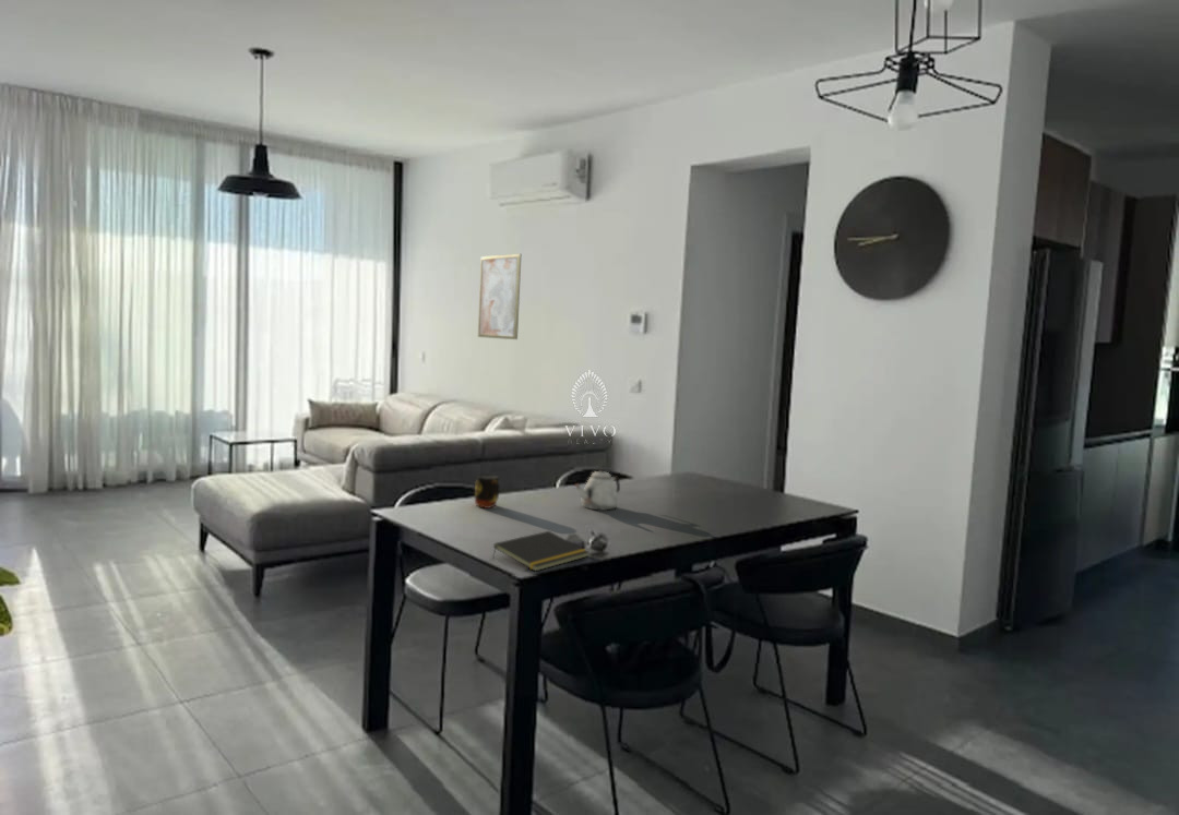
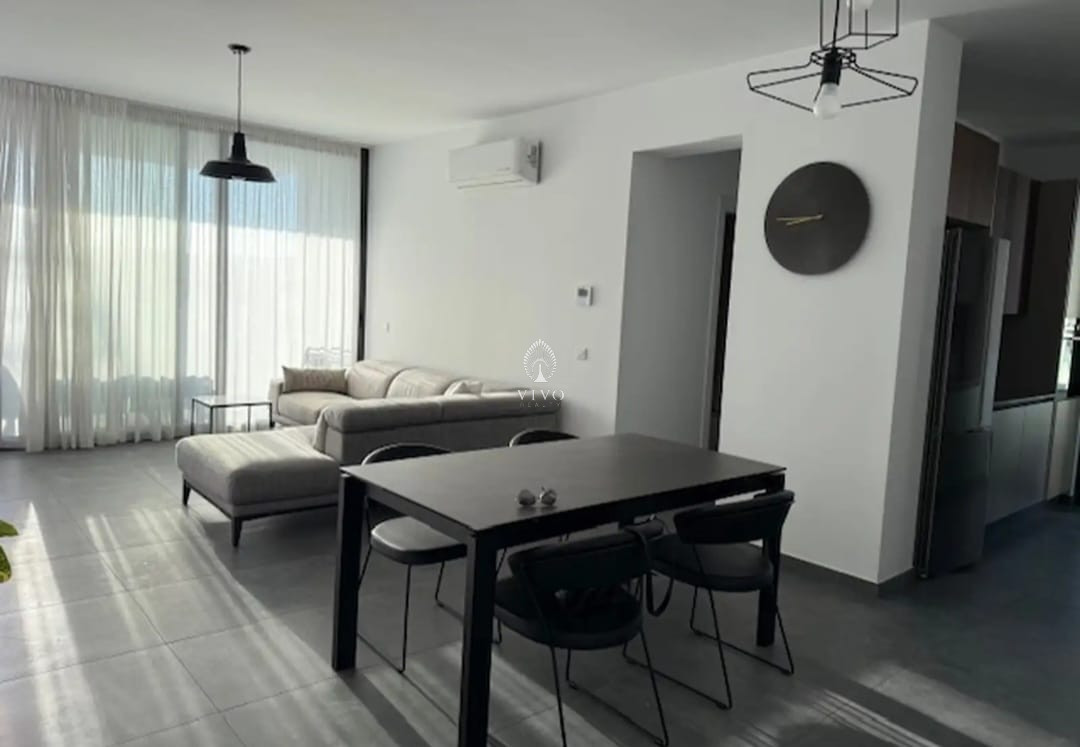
- wall art (498, 297)
- notepad (541, 550)
- mug (489, 491)
- teapot (597, 488)
